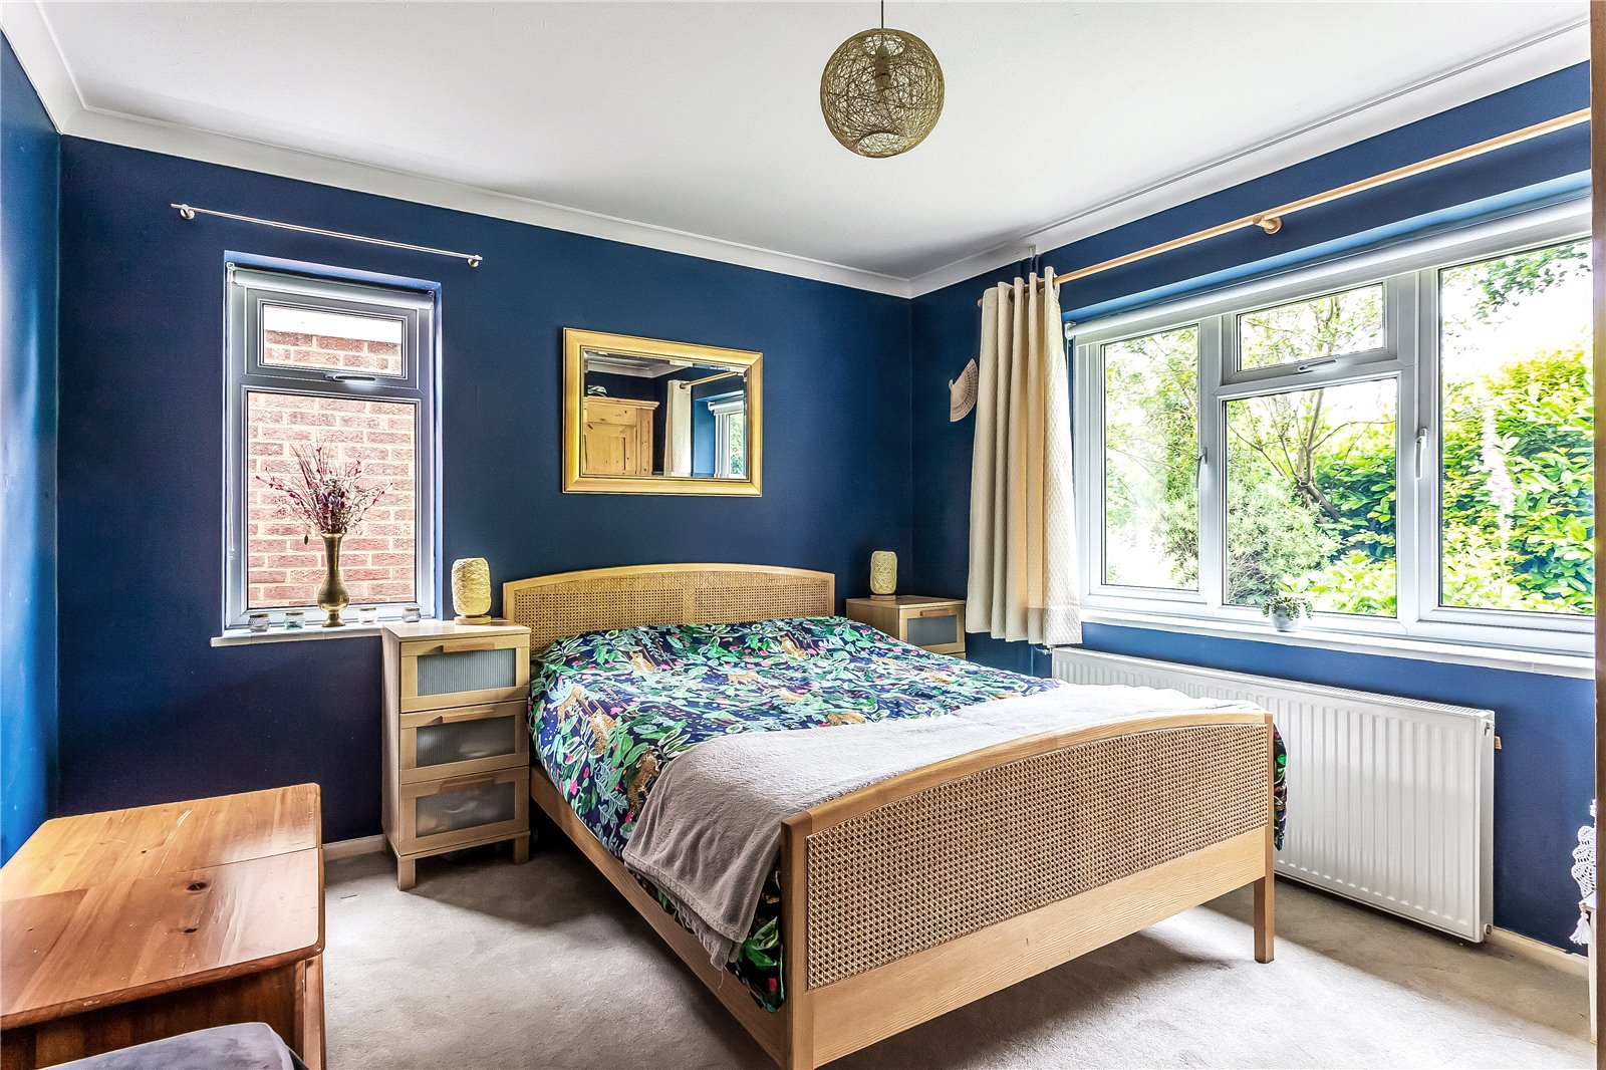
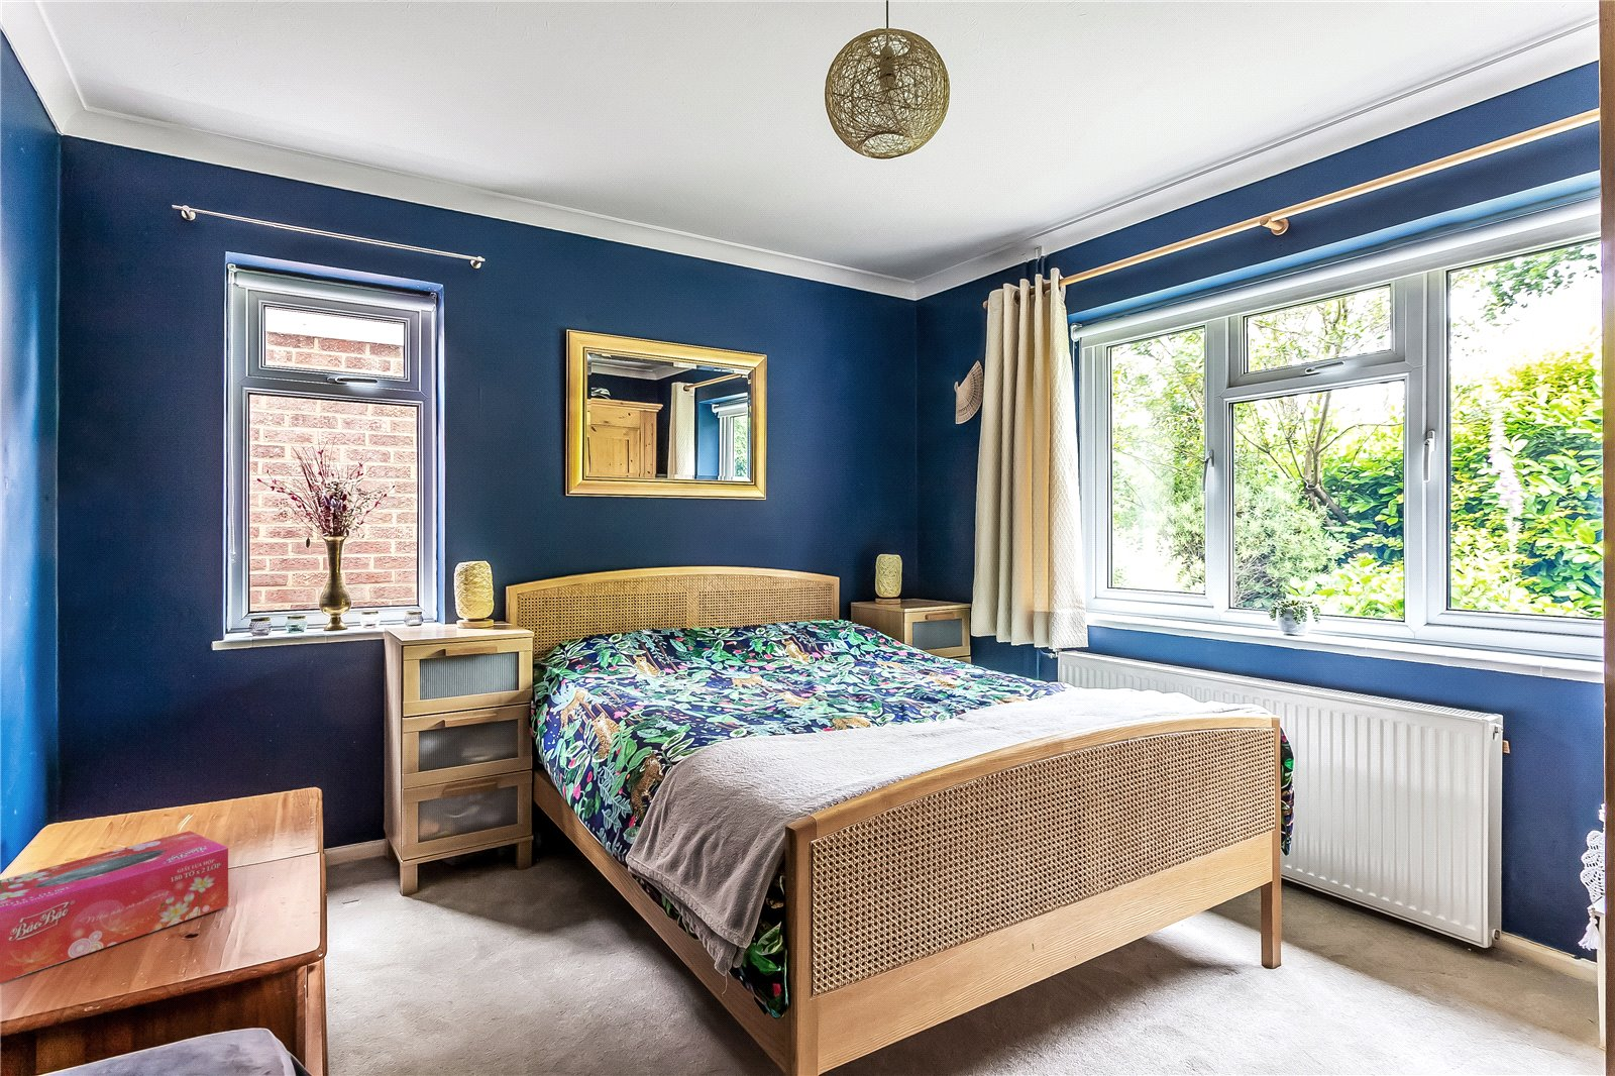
+ tissue box (103, 898)
